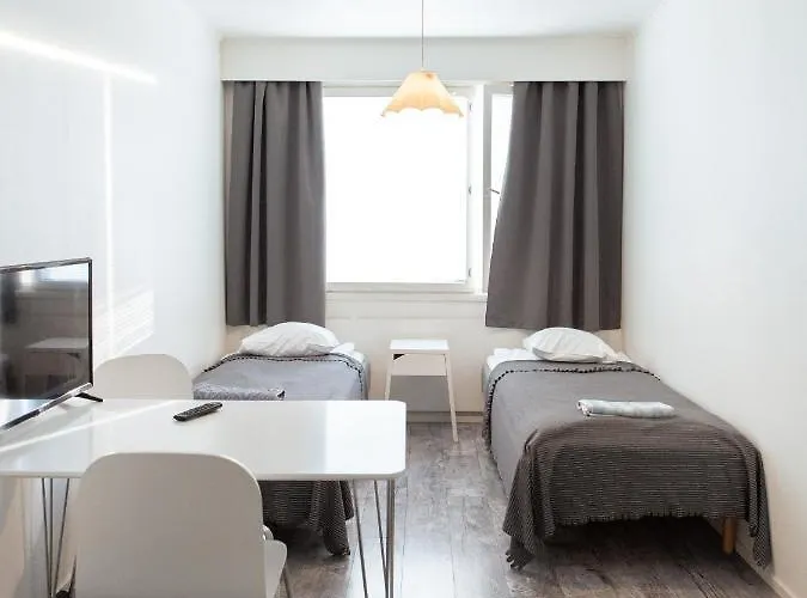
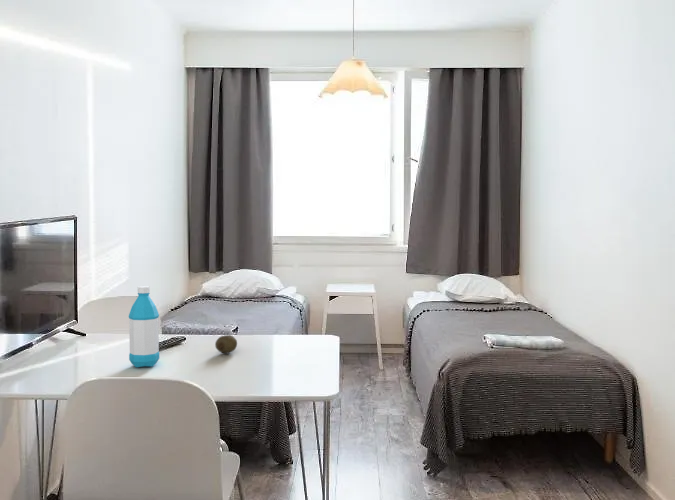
+ water bottle (144, 326)
+ fruit (226, 344)
